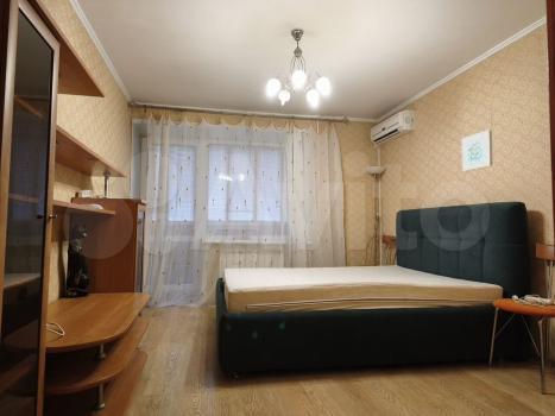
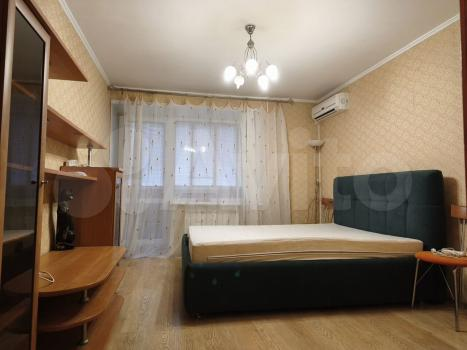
- wall art (475, 151)
